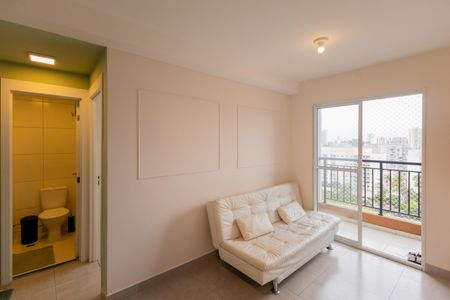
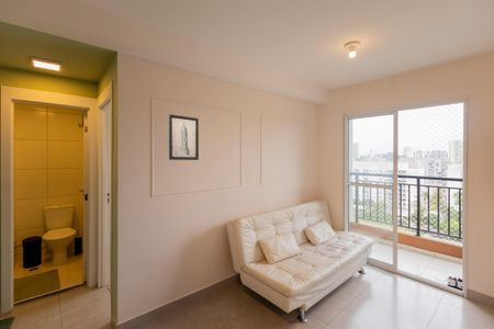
+ wall art (183, 138)
